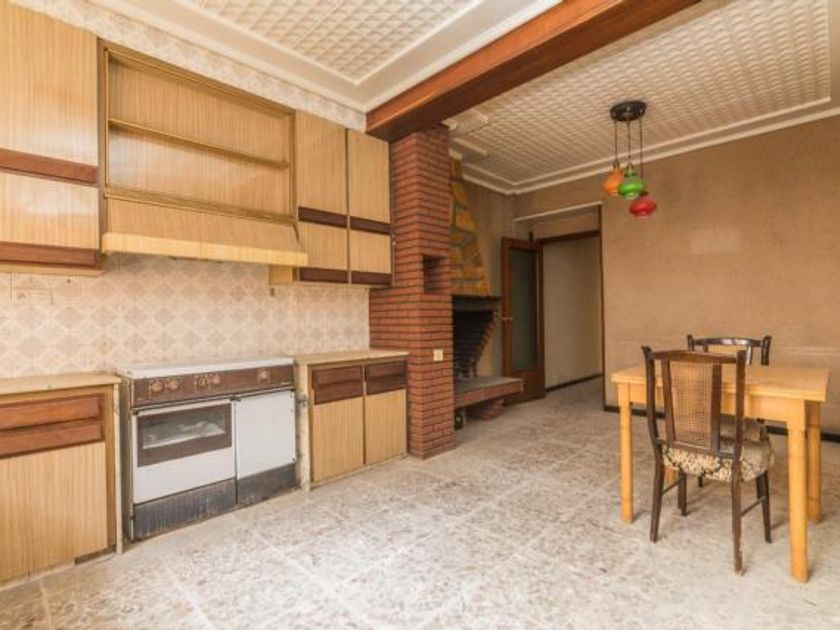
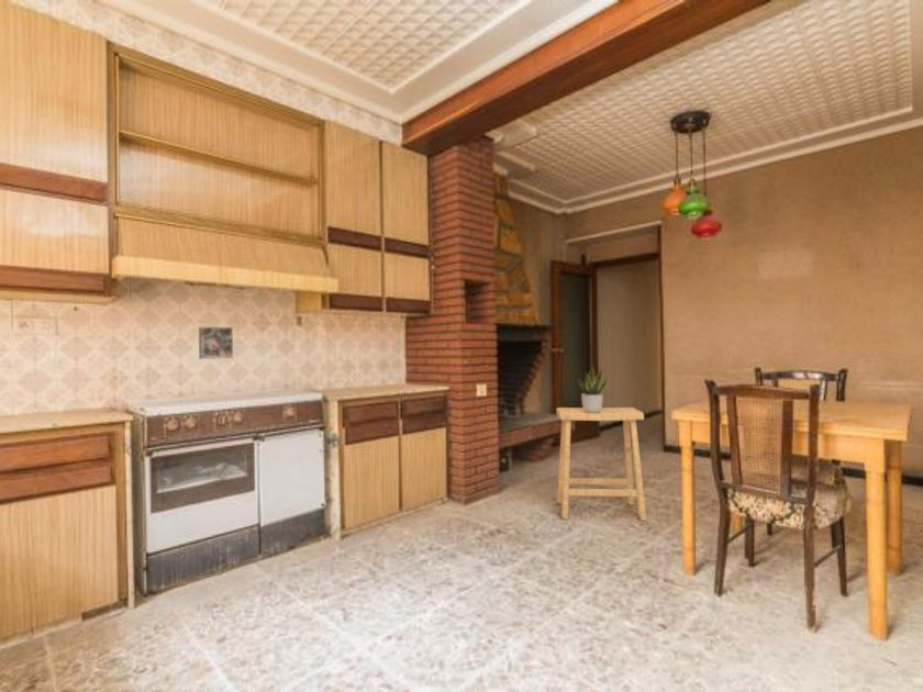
+ decorative tile (216, 343)
+ potted plant (591, 387)
+ stool (598, 479)
